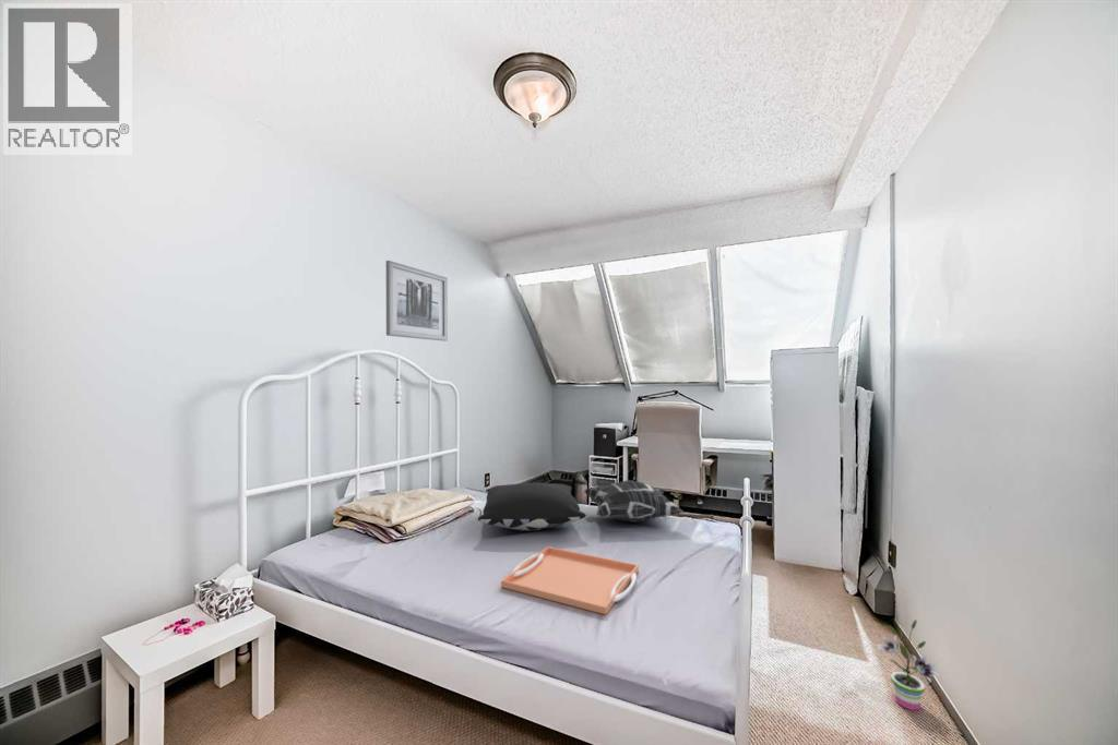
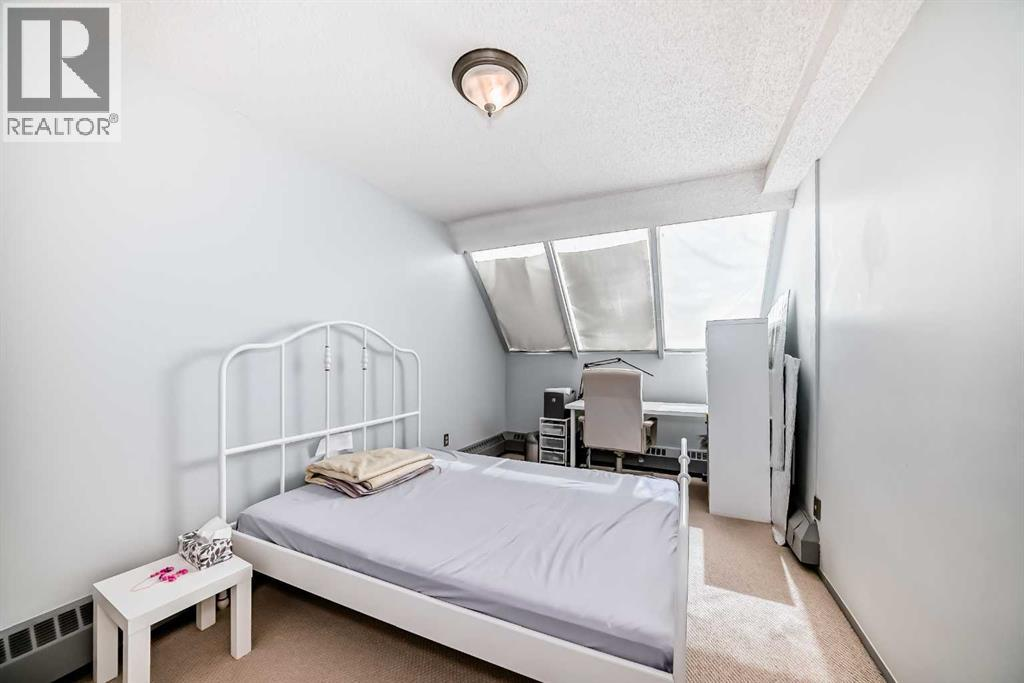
- pillow (531, 503)
- serving tray (572, 575)
- decorative pillow (631, 500)
- potted plant (907, 665)
- wall art (419, 303)
